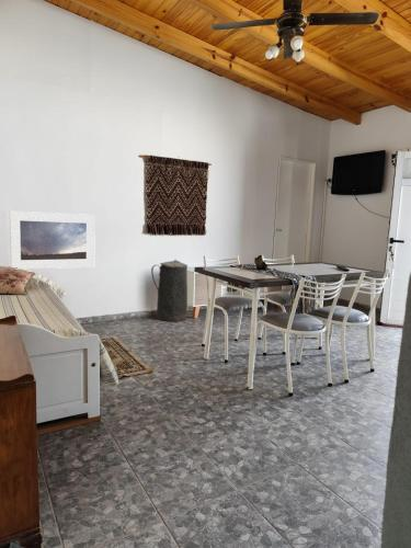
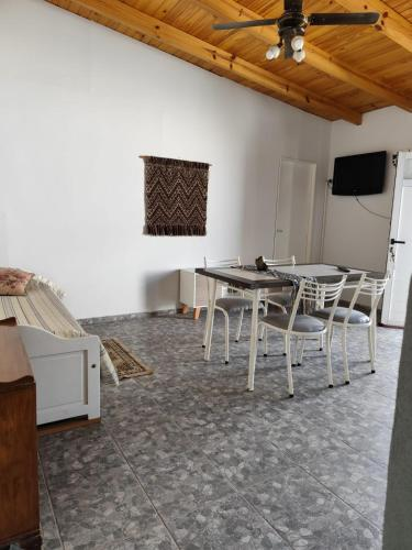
- trash can (170, 288)
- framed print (54, 240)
